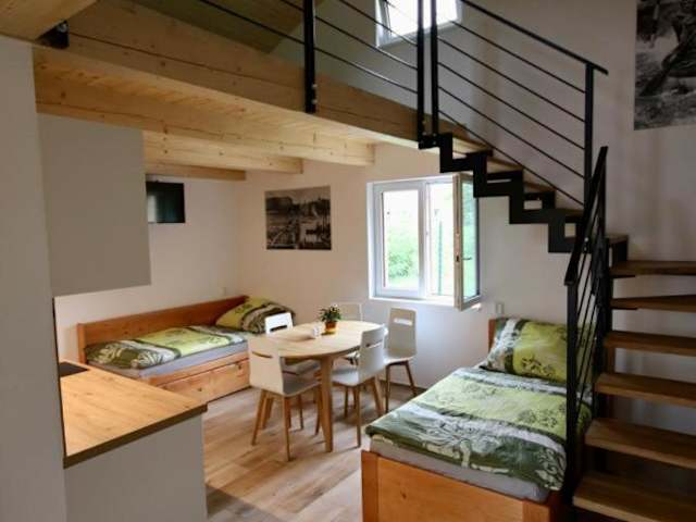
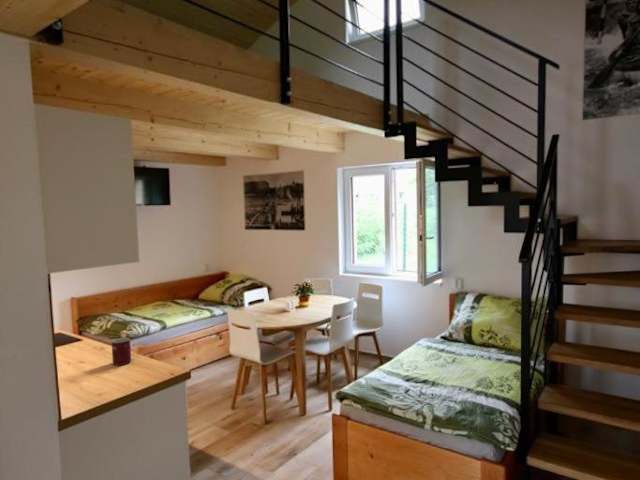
+ mug (122, 352)
